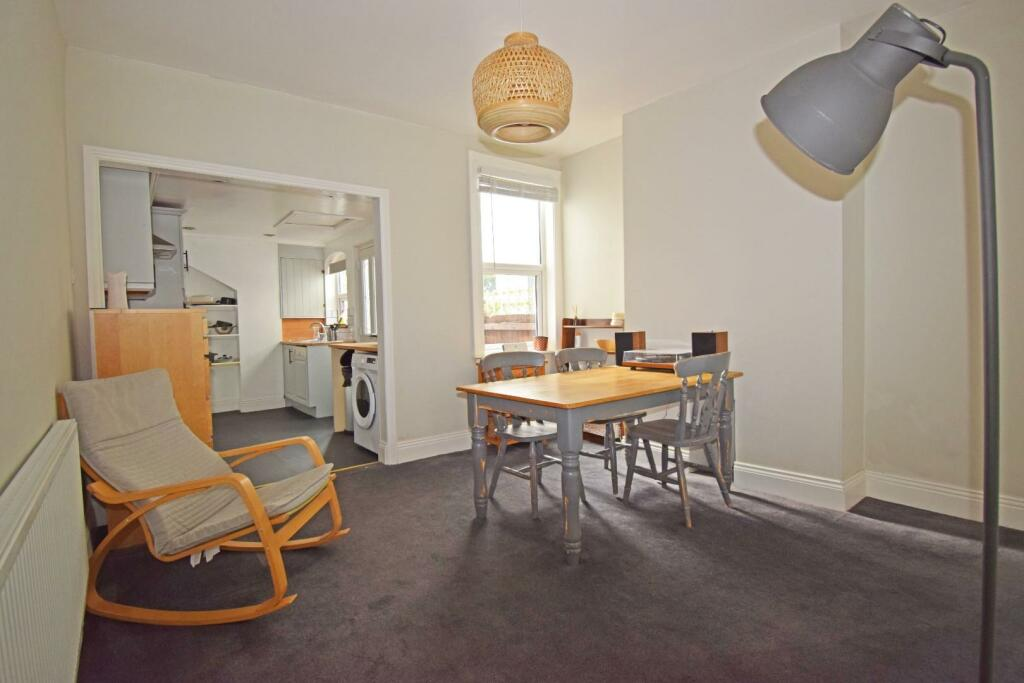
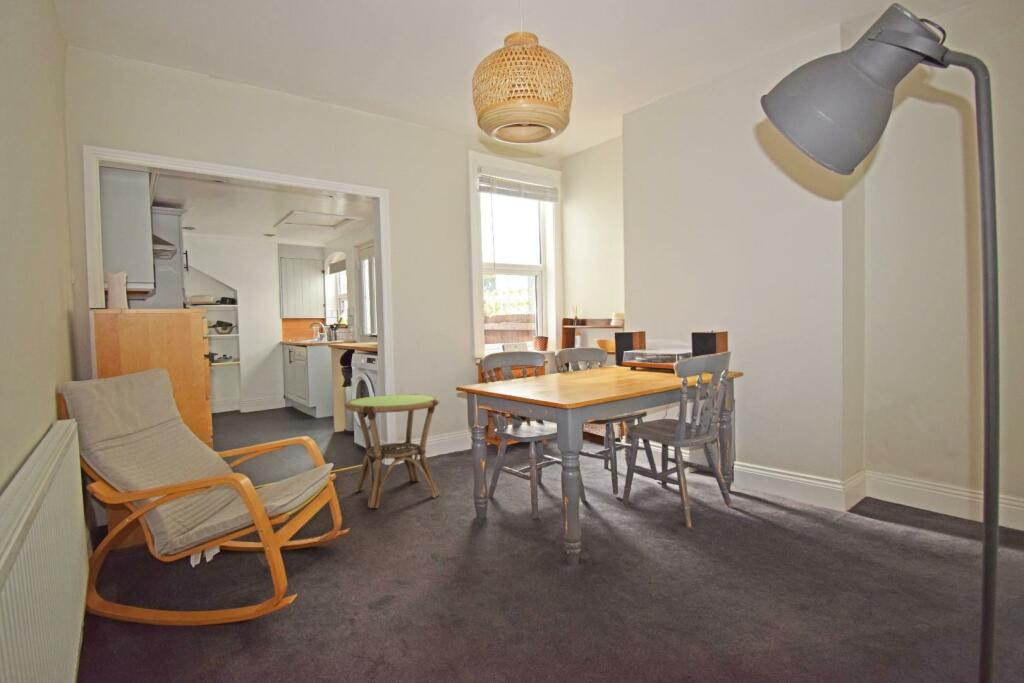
+ side table (394, 446)
